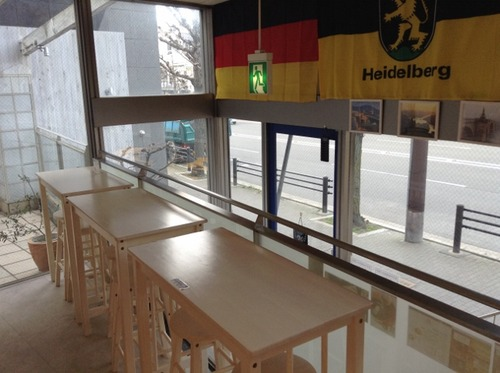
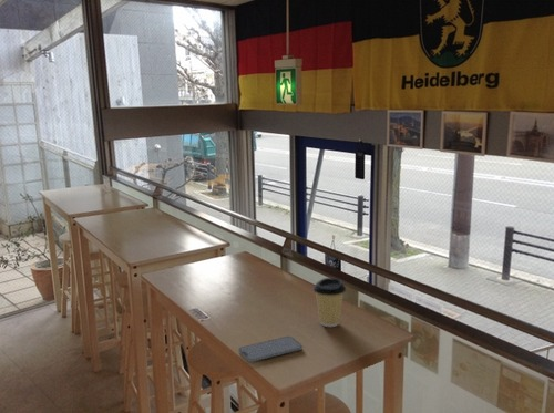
+ coffee cup (329, 302)
+ smartphone (270, 348)
